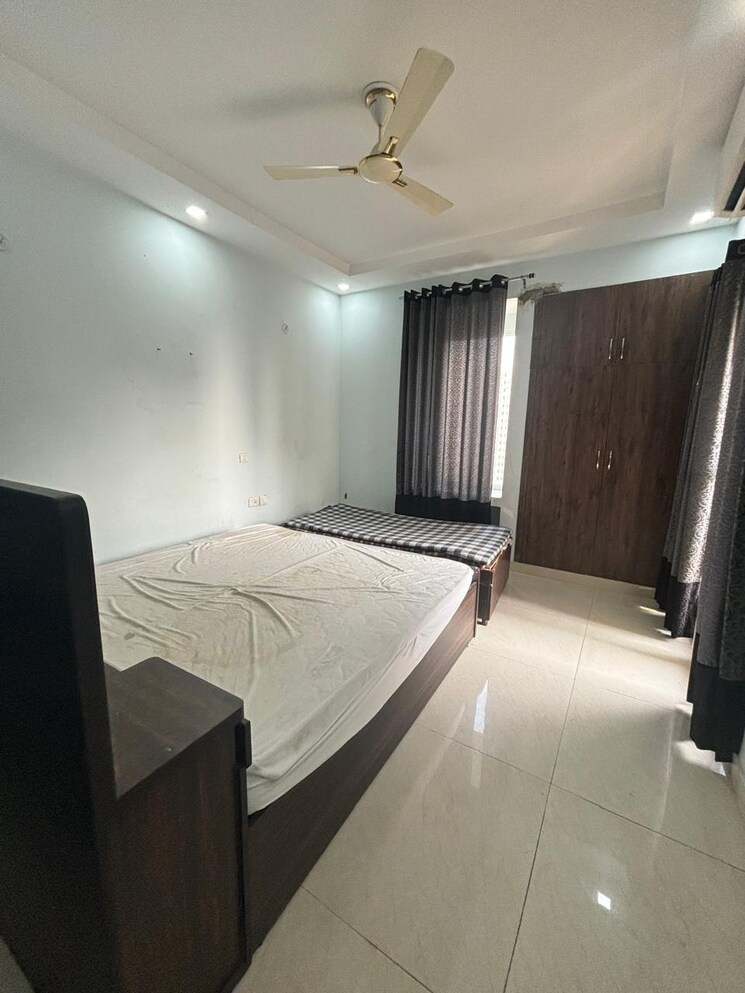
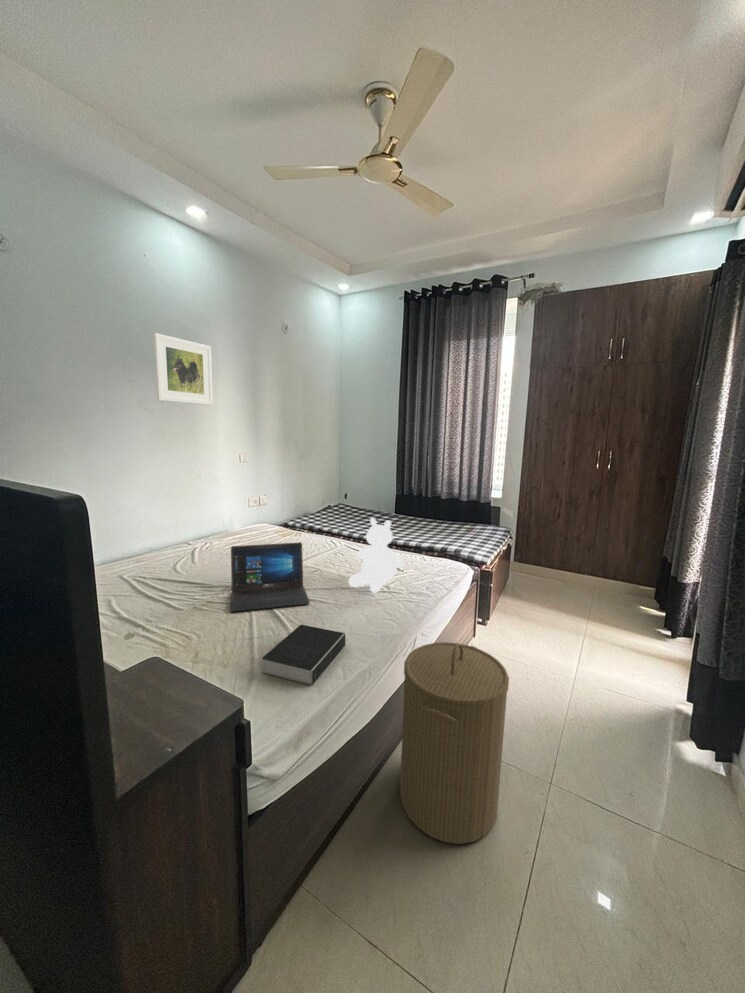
+ book (309, 648)
+ laptop (269, 574)
+ laundry hamper (451, 724)
+ teddy bear (374, 553)
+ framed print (185, 371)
